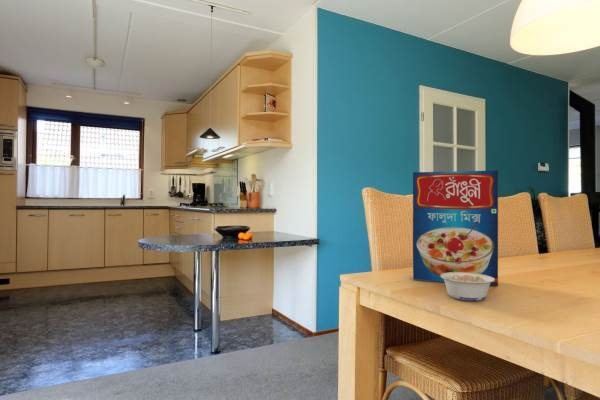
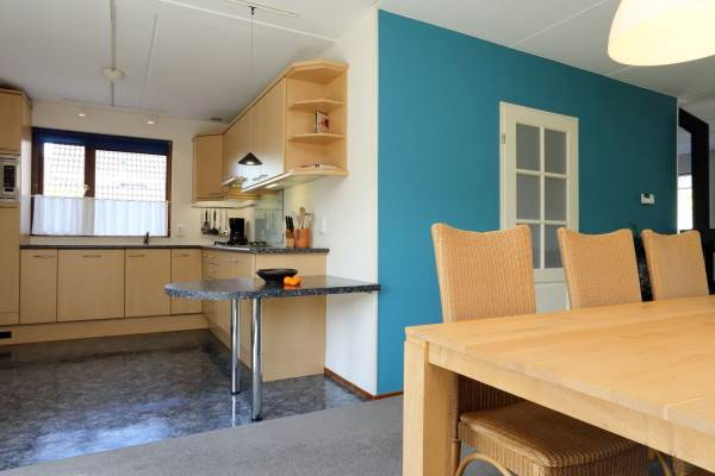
- legume (466, 285)
- cereal box (453, 226)
